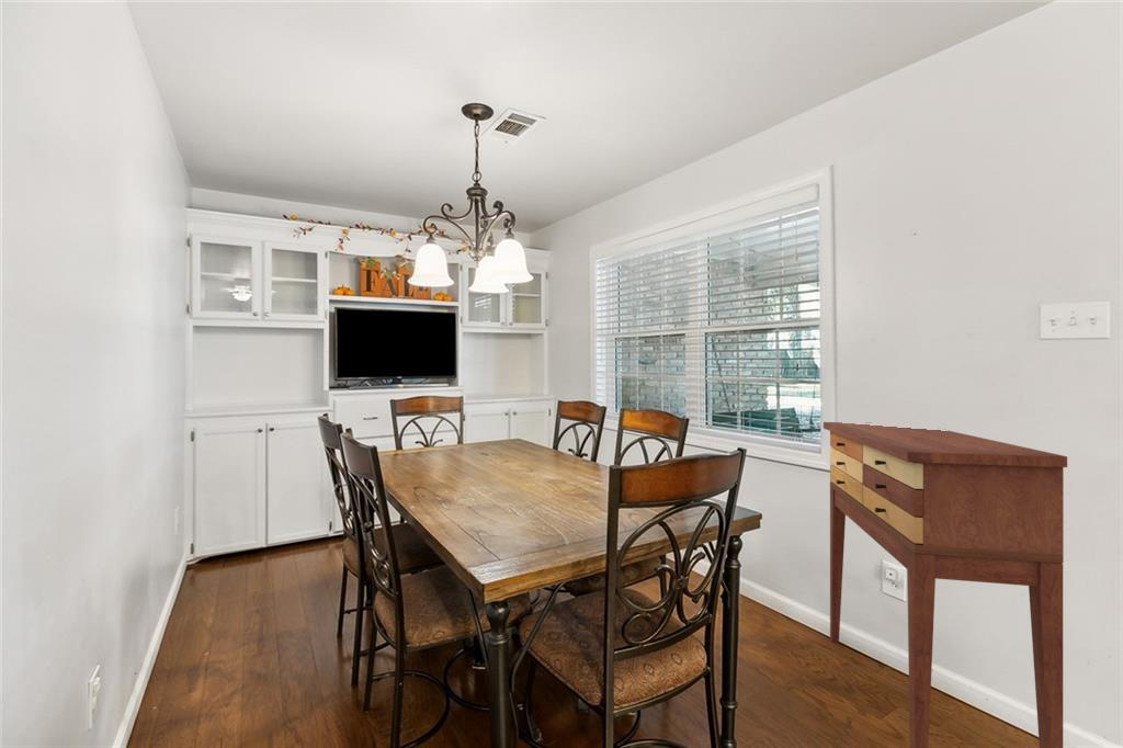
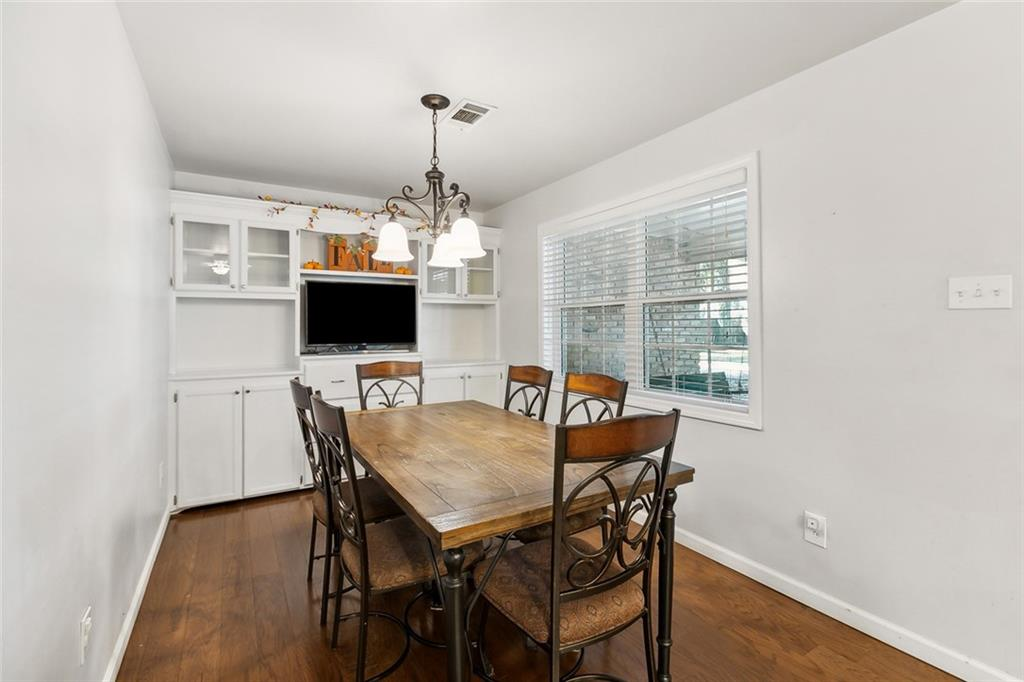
- console table (912, 571)
